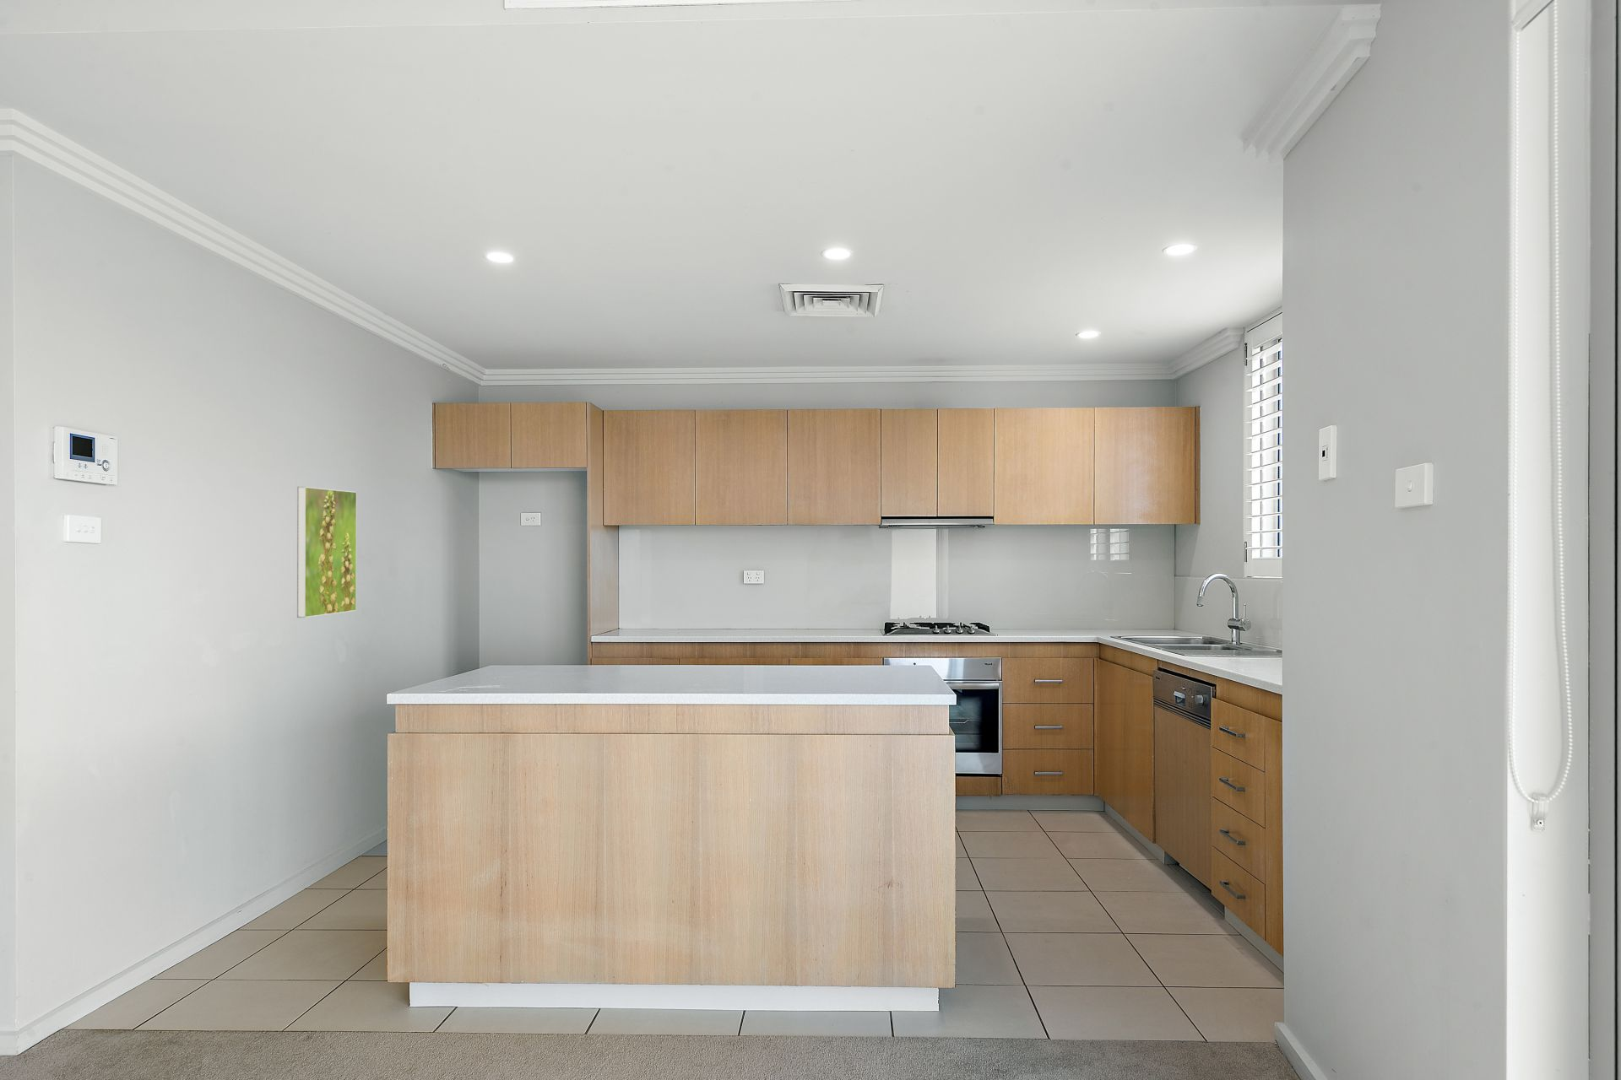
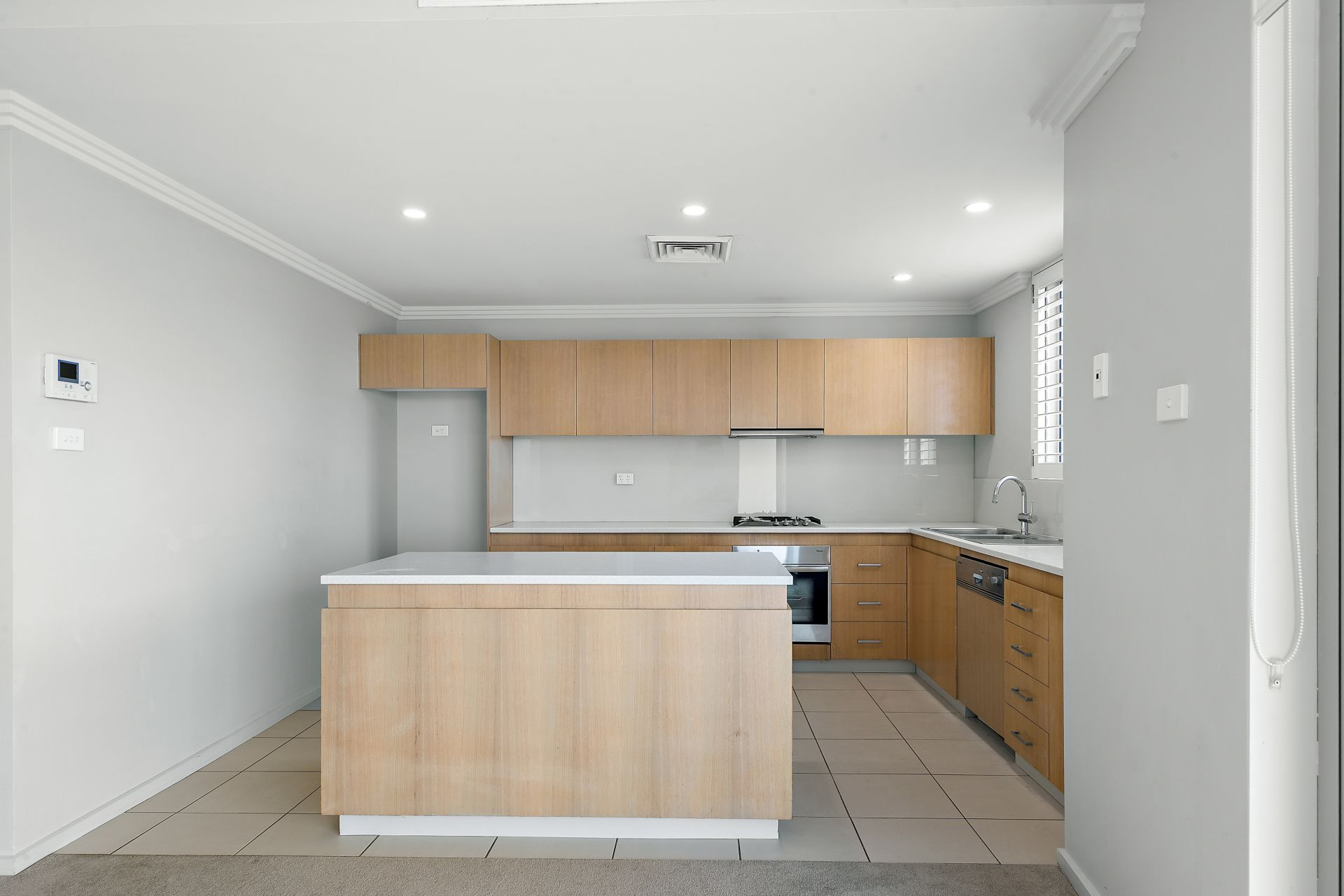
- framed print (328, 551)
